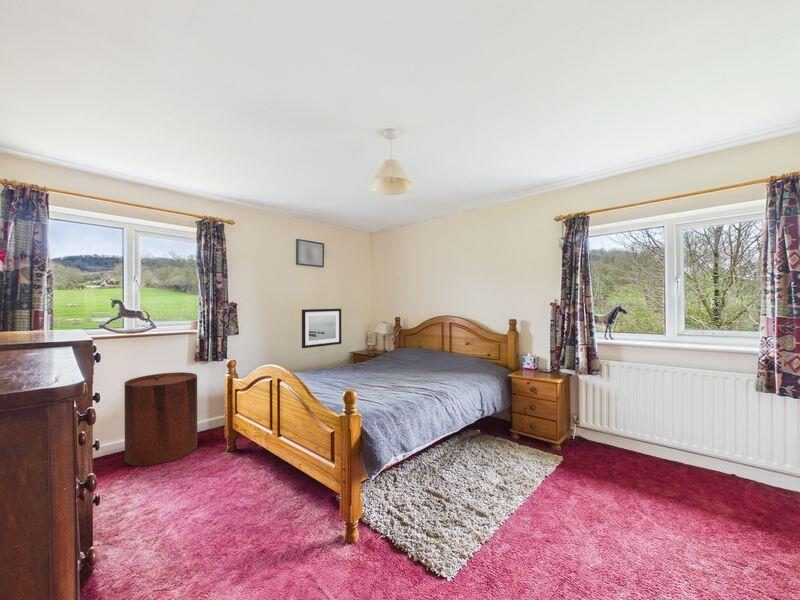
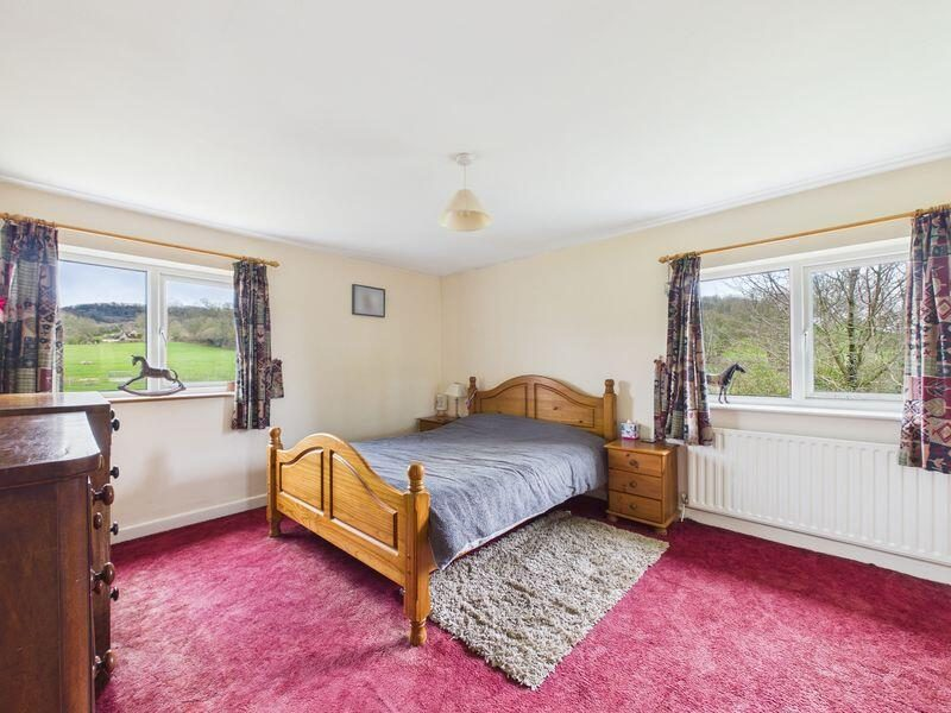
- trash can (162, 414)
- wall art (322, 327)
